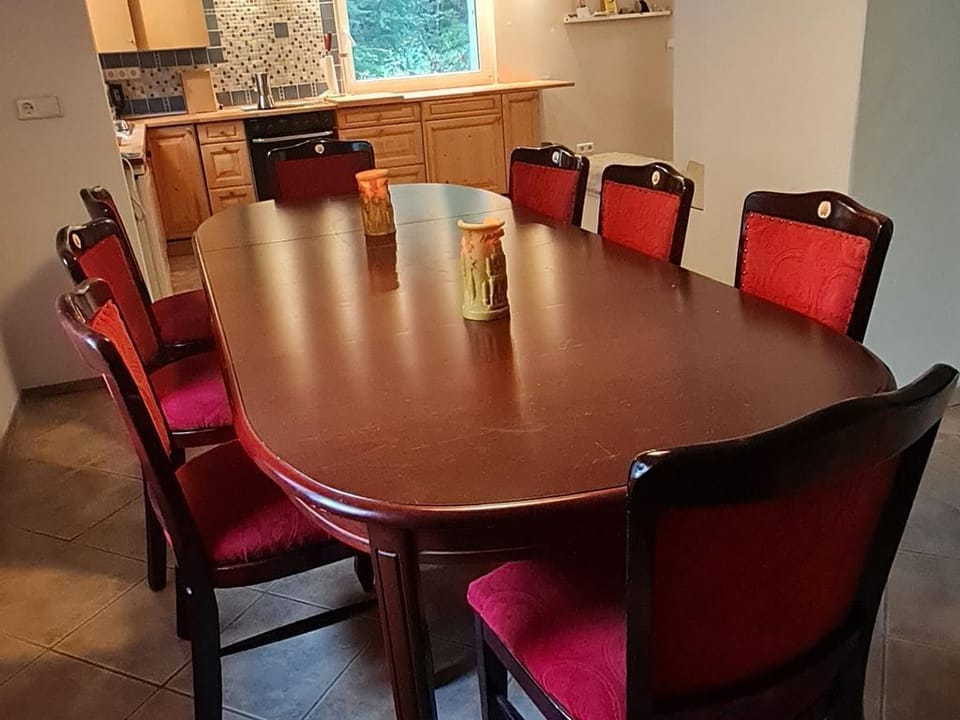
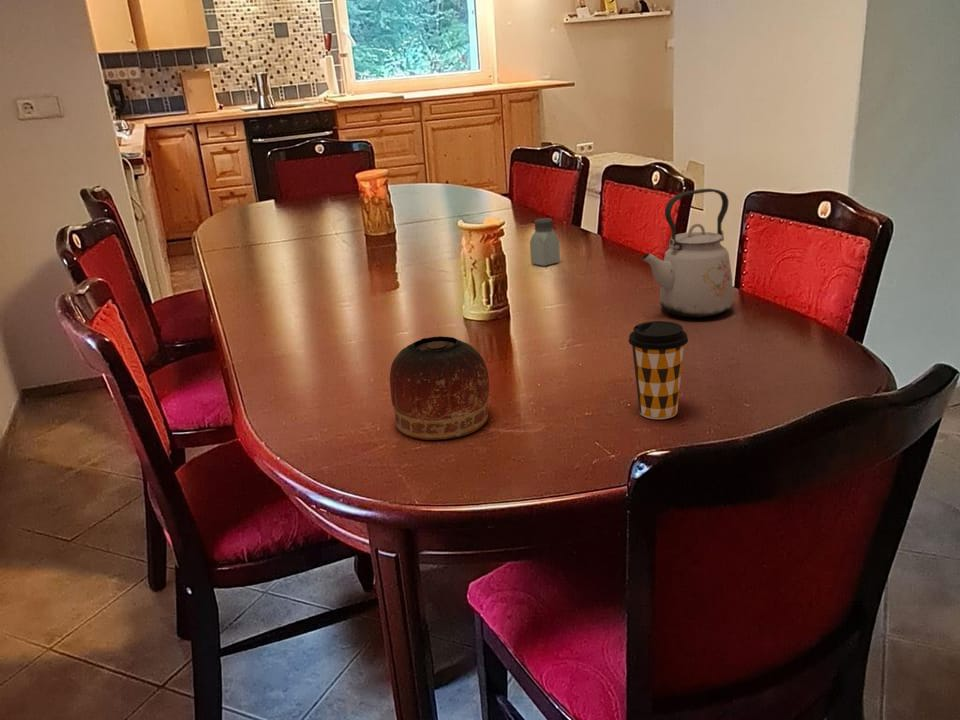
+ saltshaker (544, 241)
+ coffee cup (658, 370)
+ bowl (439, 382)
+ kettle (684, 254)
